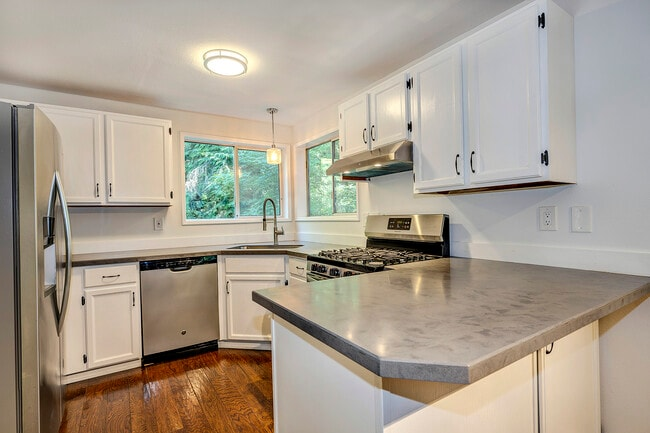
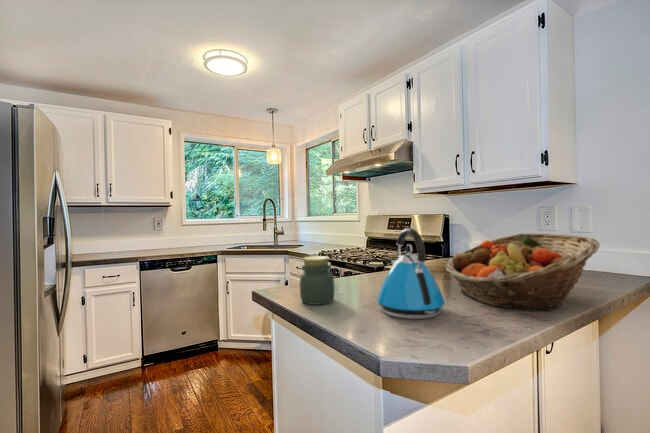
+ fruit basket (512, 265)
+ kettle (410, 269)
+ jar (317, 279)
